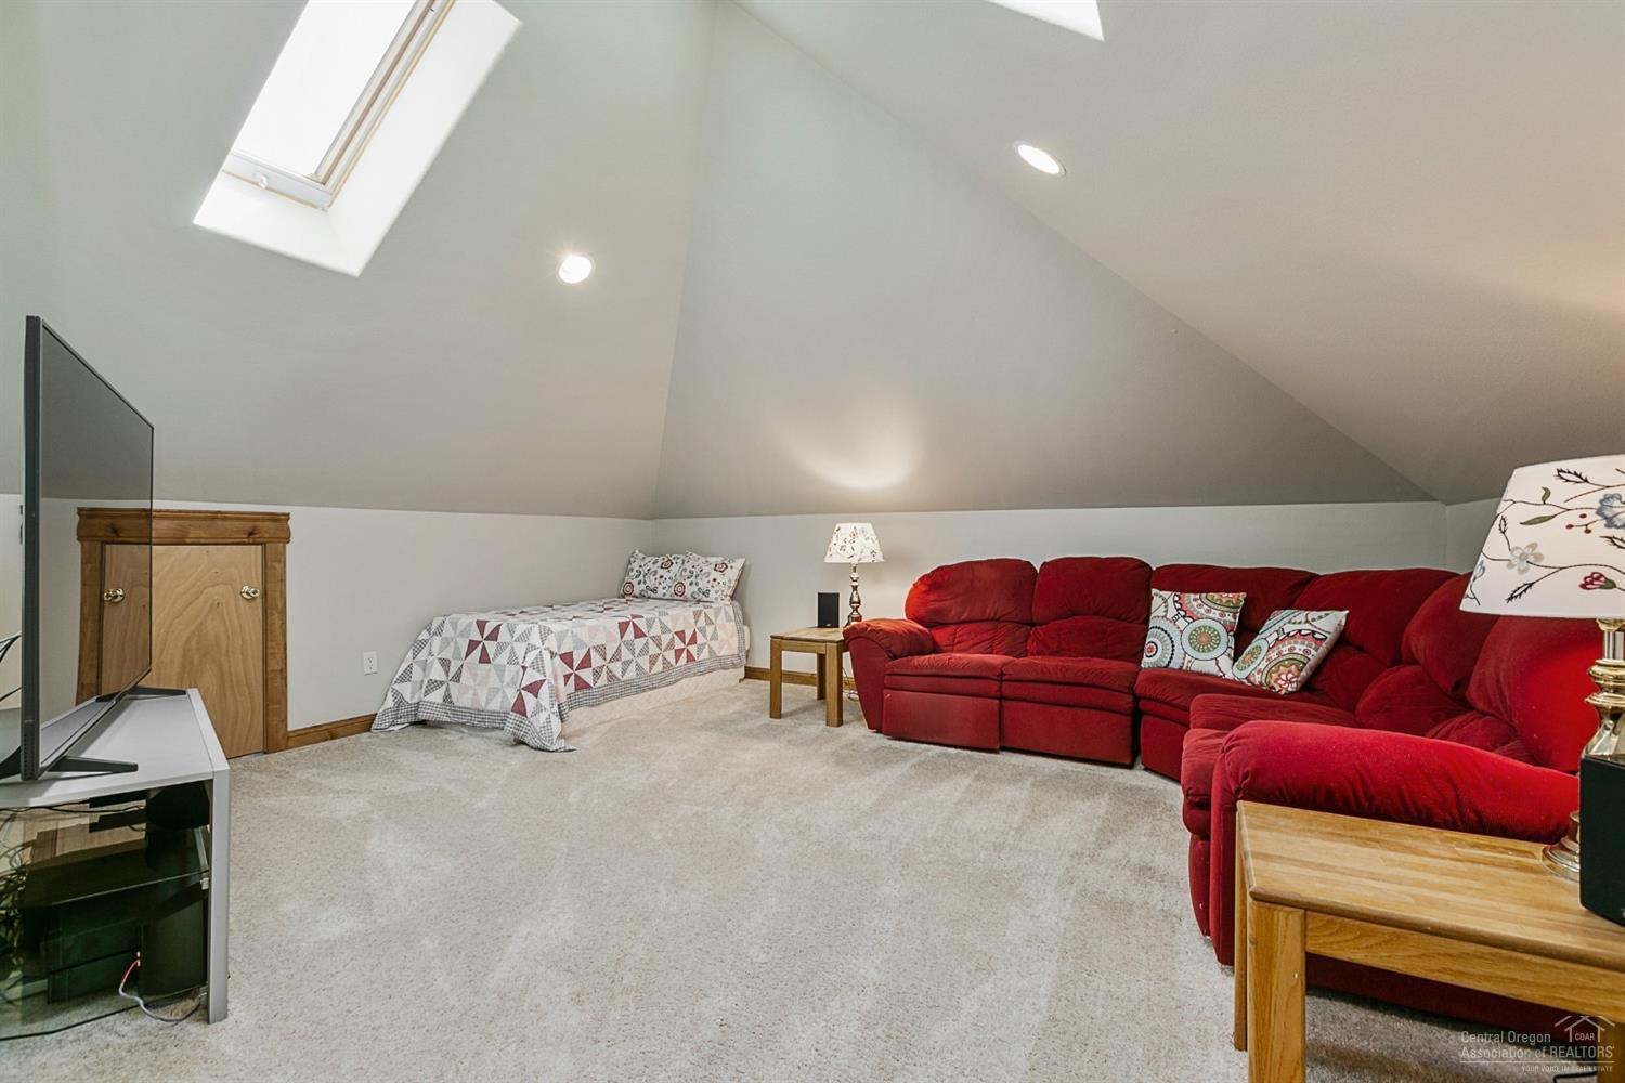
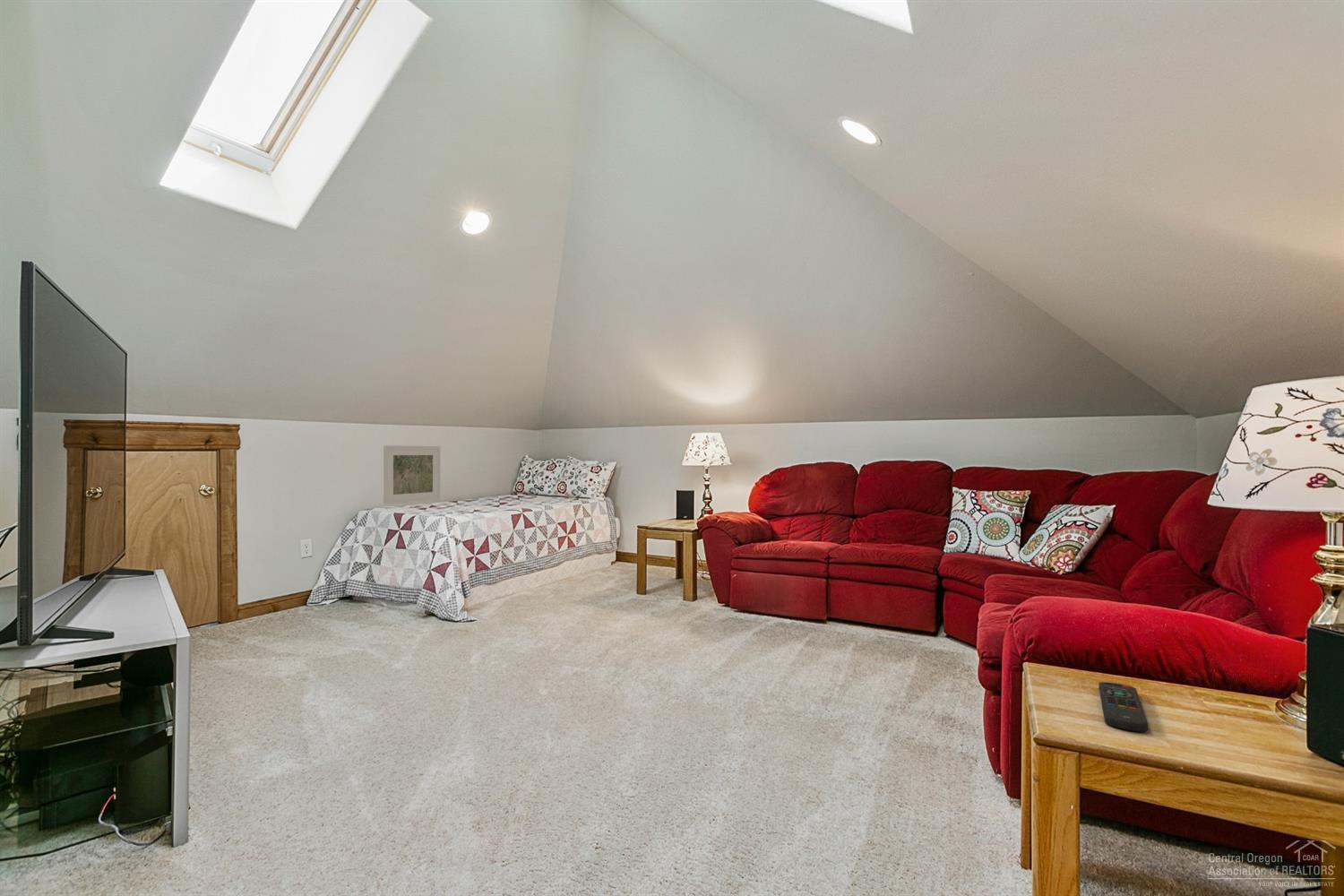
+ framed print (413, 474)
+ remote control (1121, 704)
